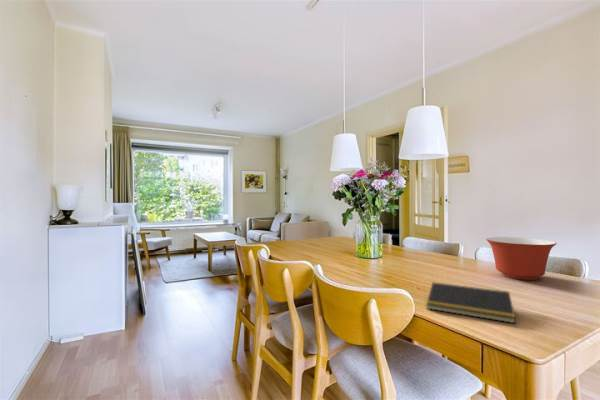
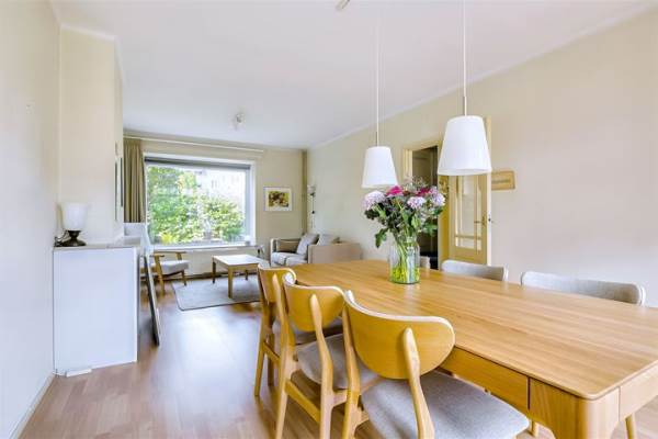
- notepad (468, 300)
- mixing bowl (519, 258)
